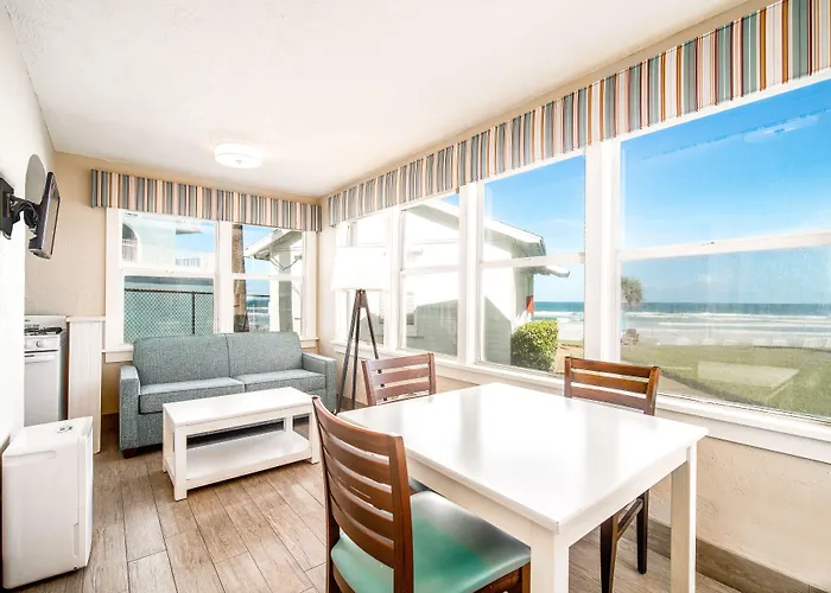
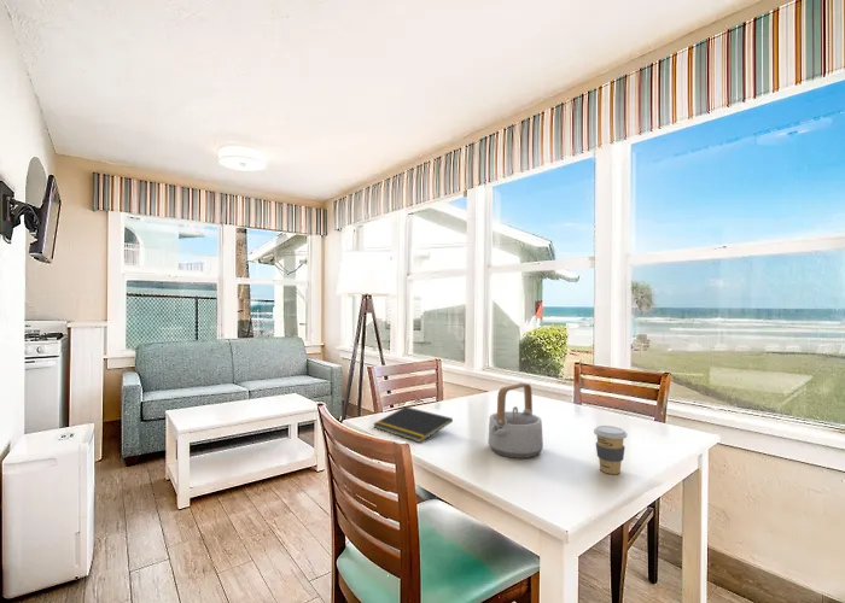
+ teapot (512, 418)
+ coffee cup (610, 449)
+ notepad (412, 422)
